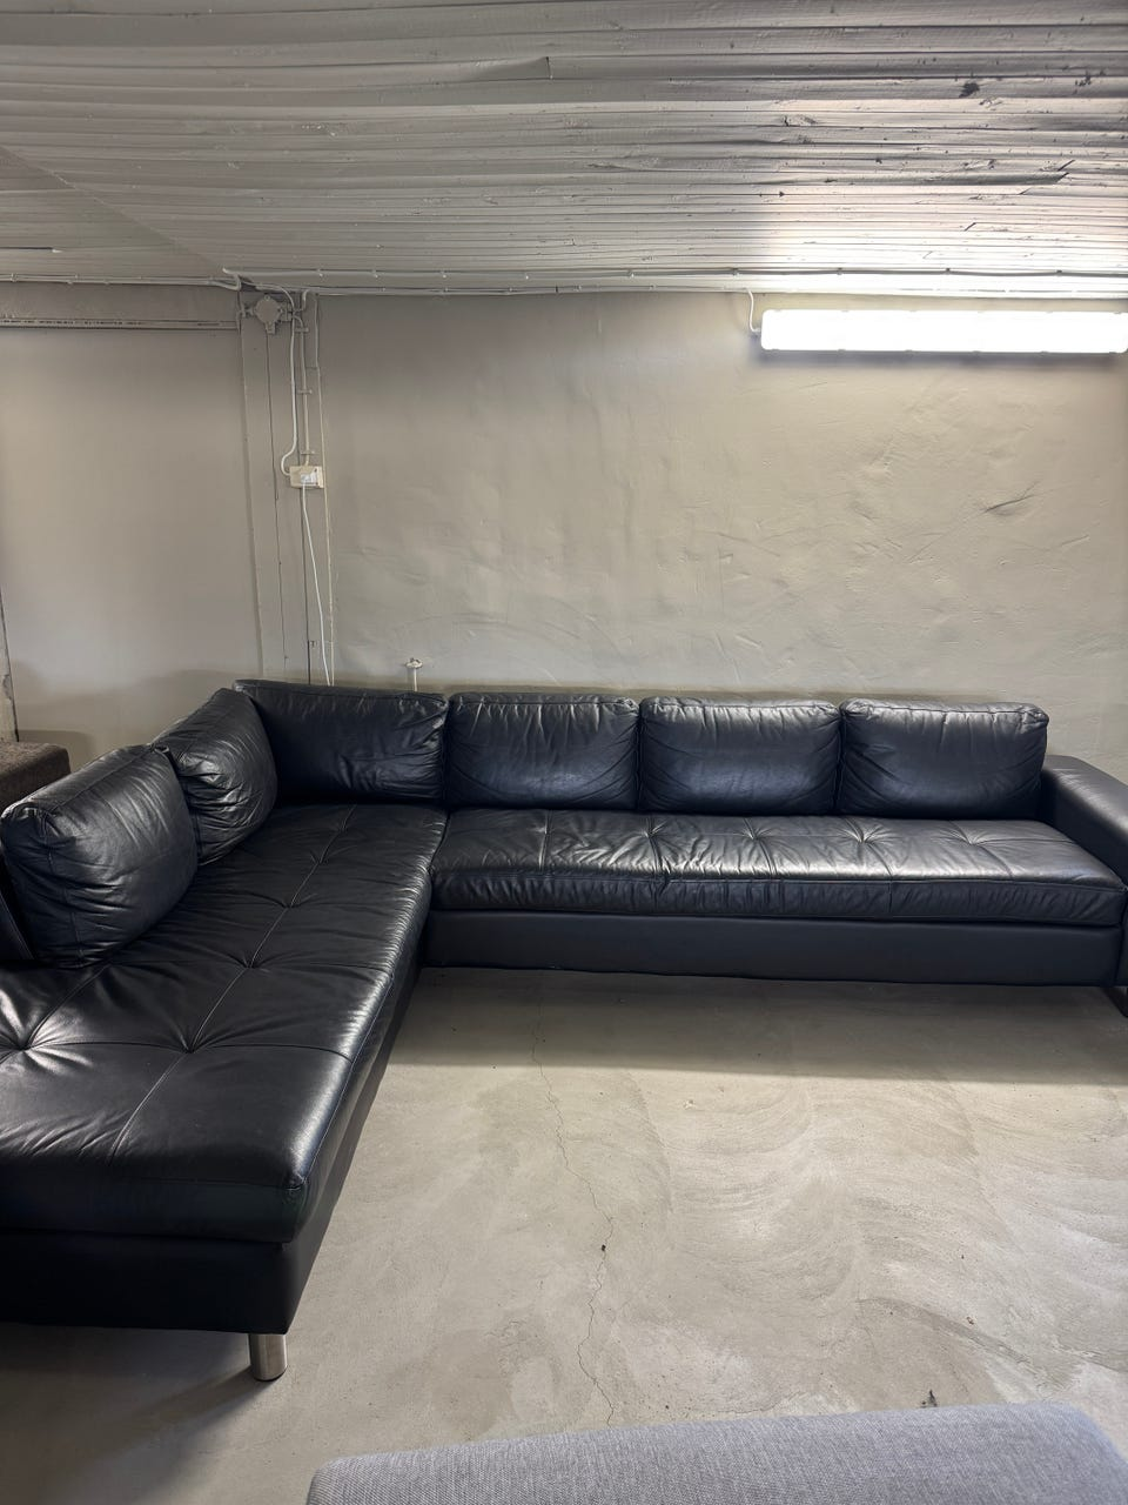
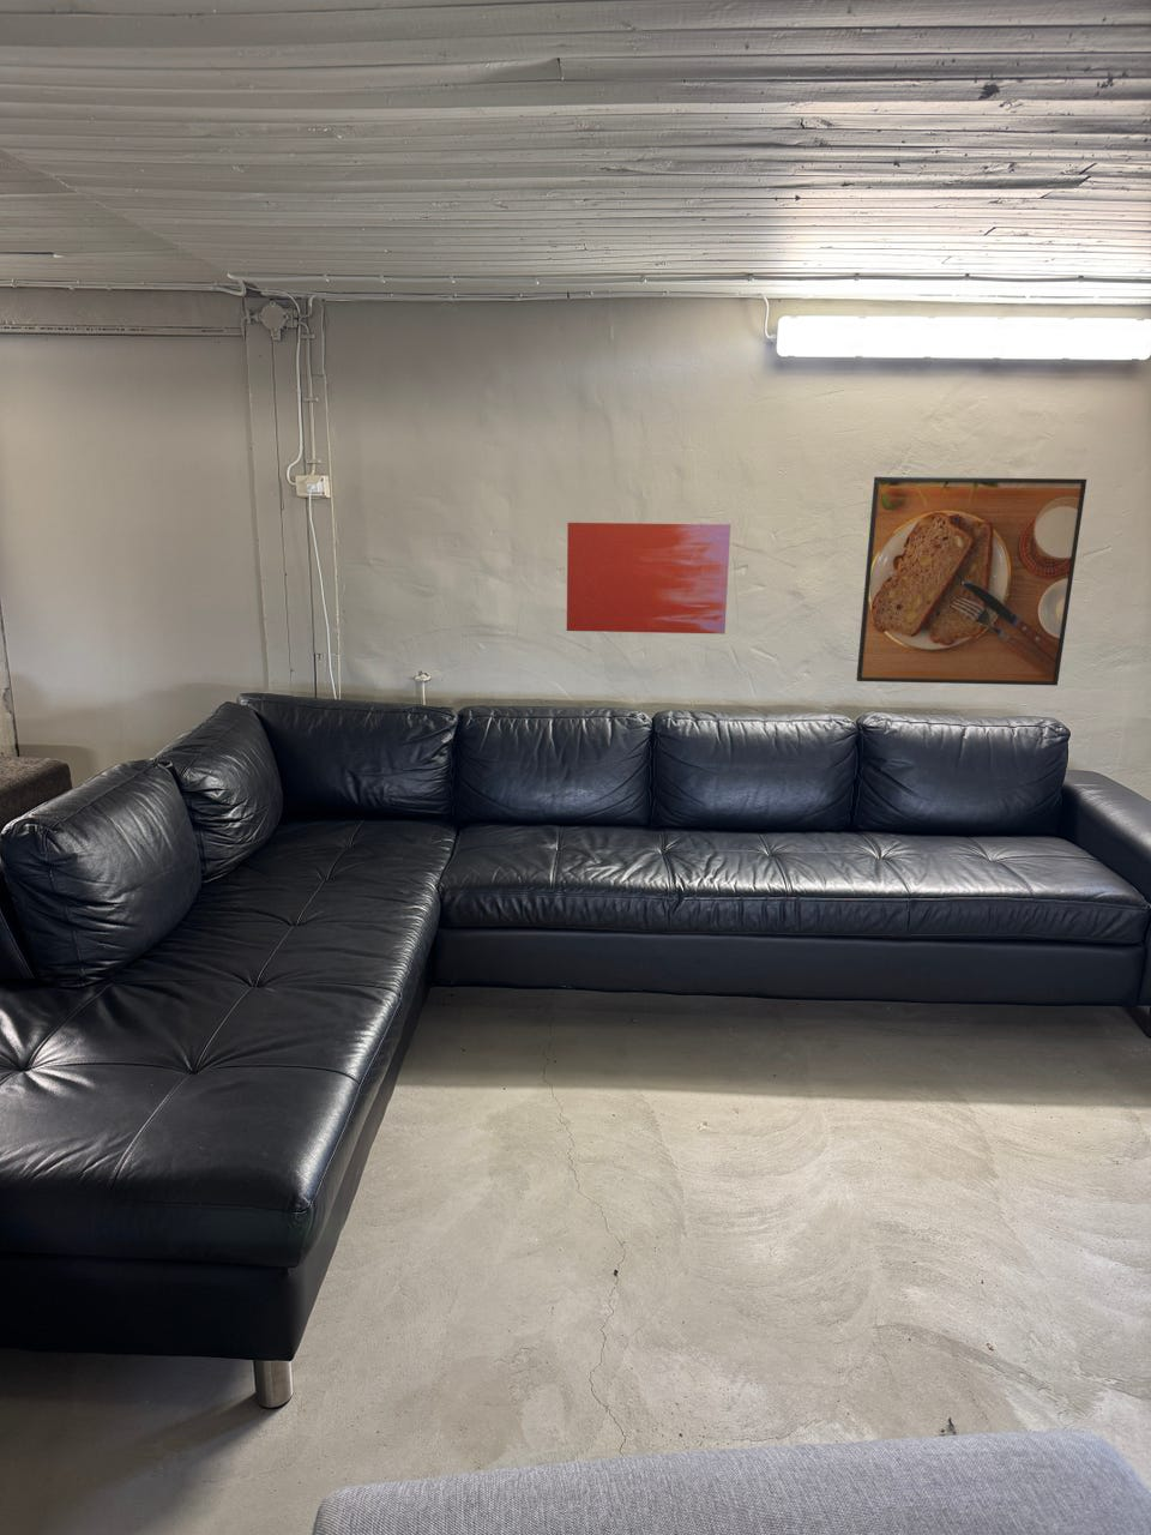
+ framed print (967, 583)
+ wall art (647, 578)
